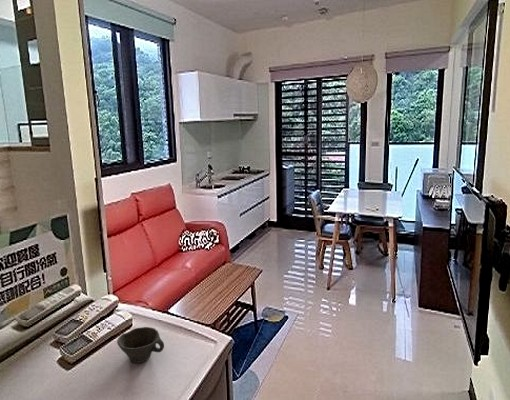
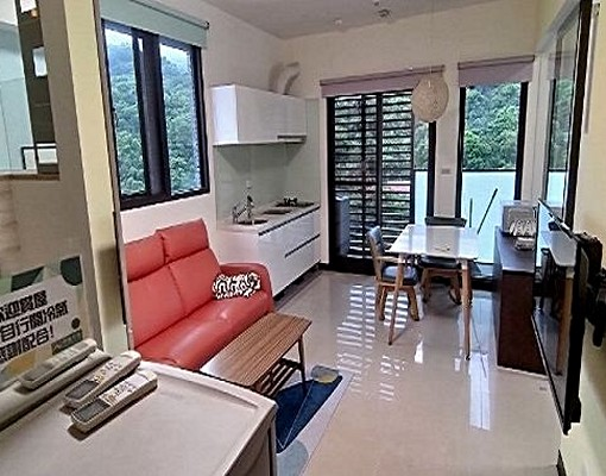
- cup (141, 347)
